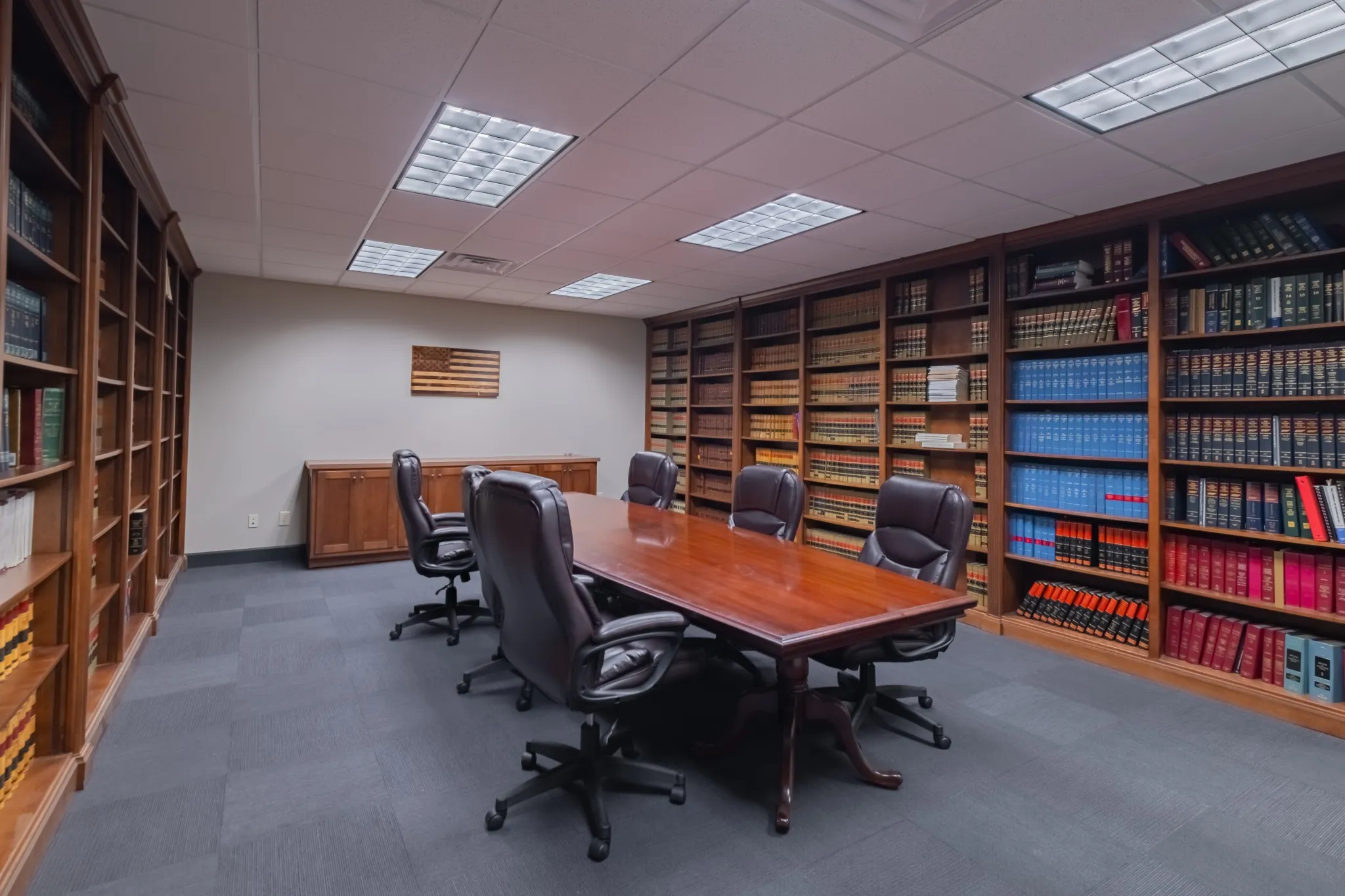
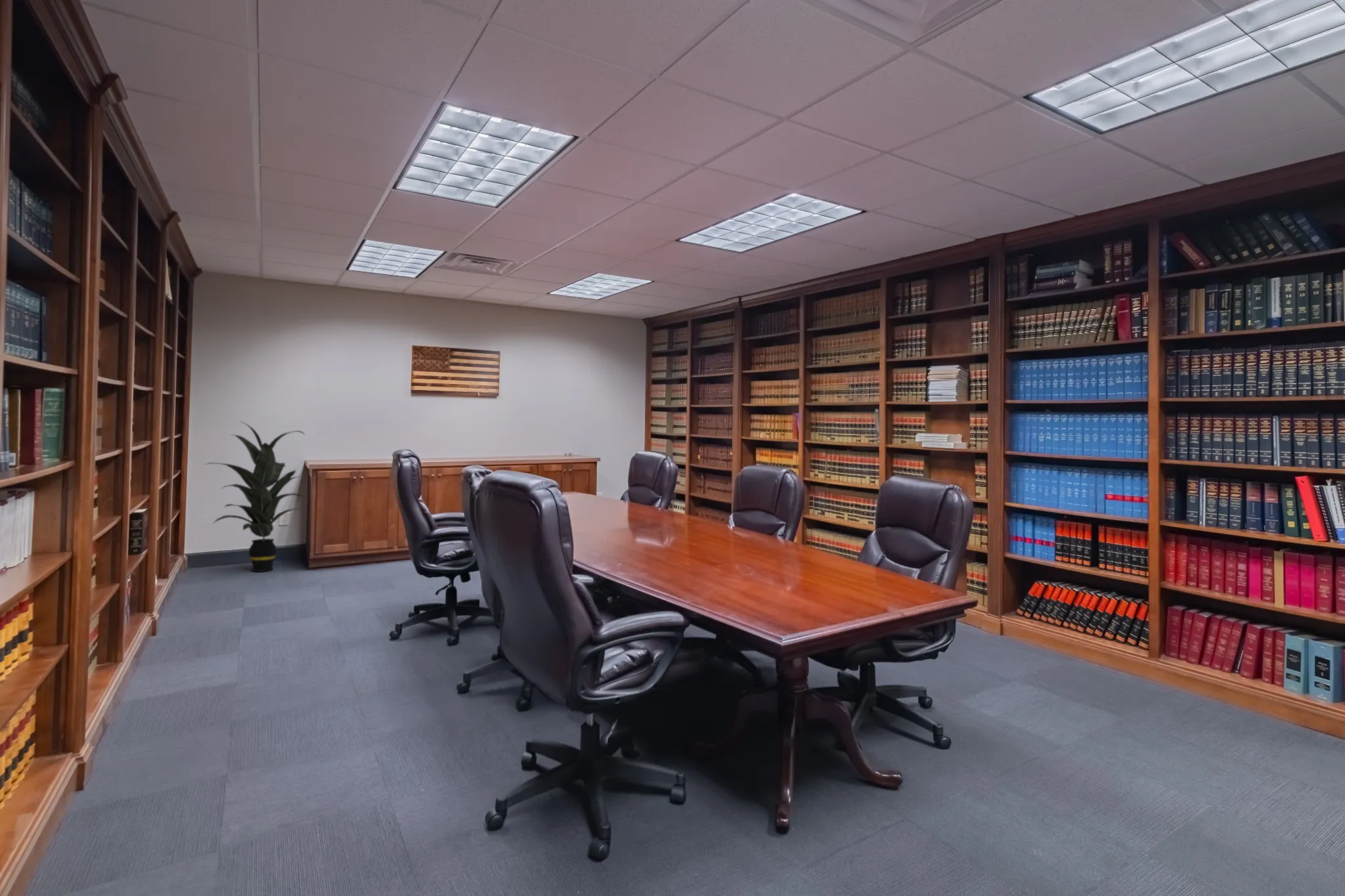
+ indoor plant (257, 496)
